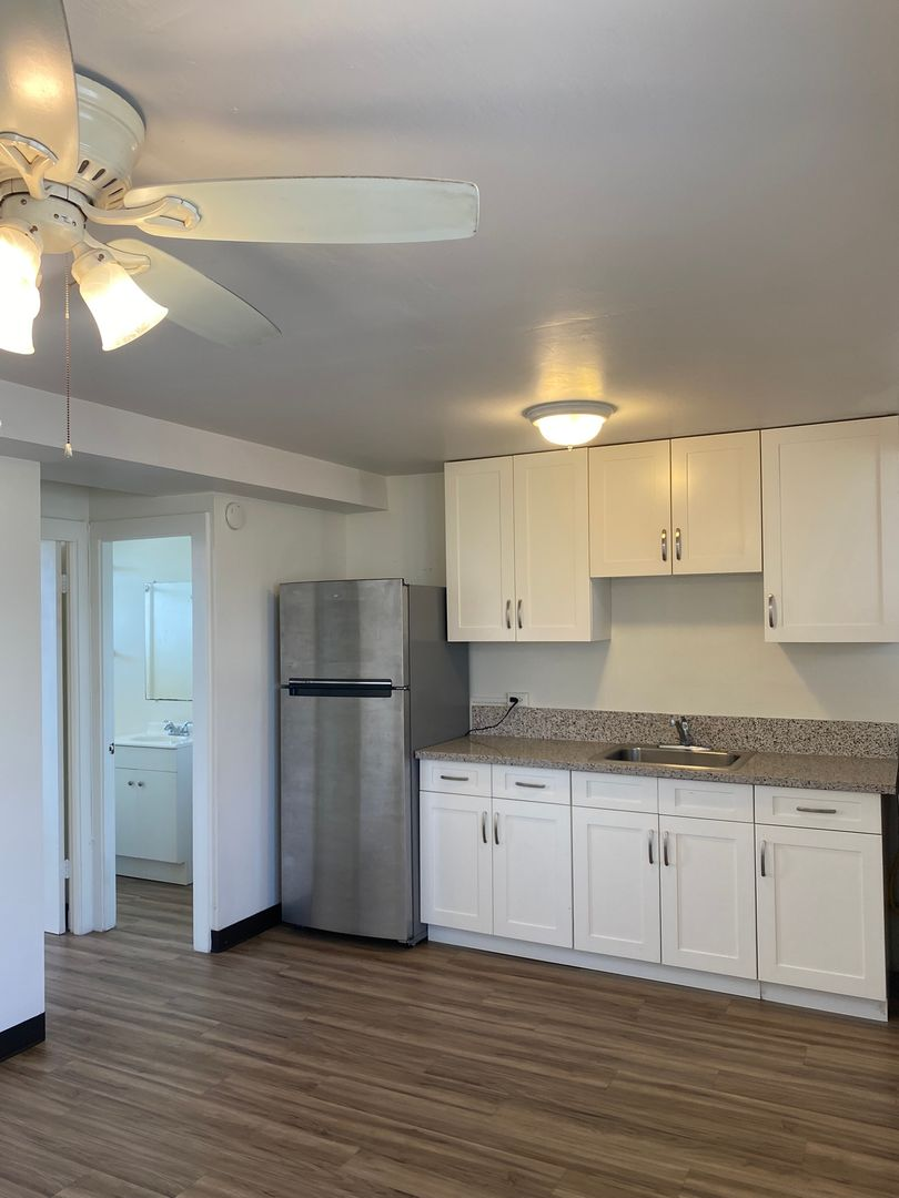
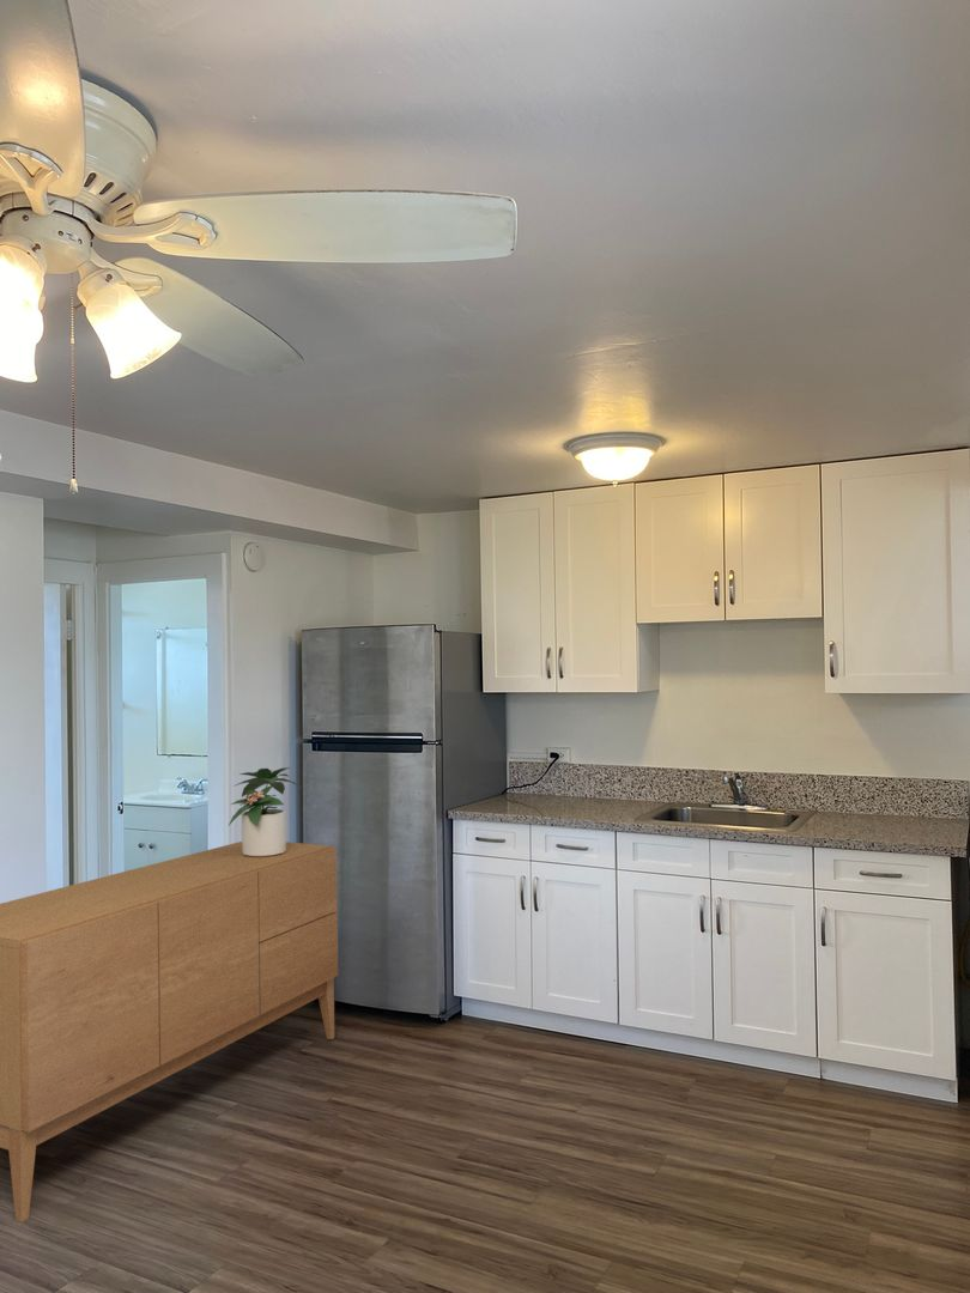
+ sideboard (164, 990)
+ potted plant (263, 808)
